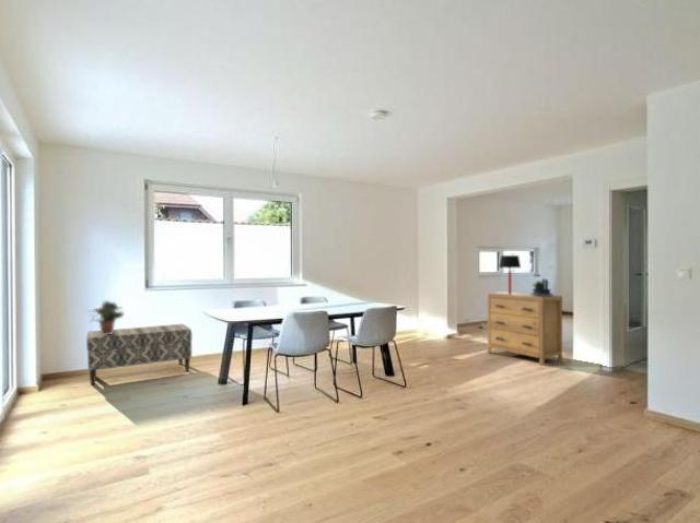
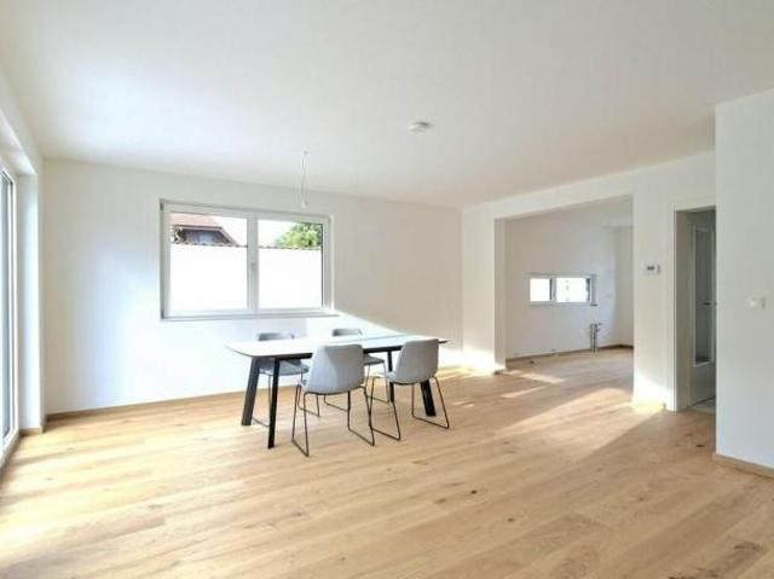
- dresser (522, 325)
- bench (140, 352)
- potted plant (106, 317)
- potted plant (540, 286)
- table lamp (510, 274)
